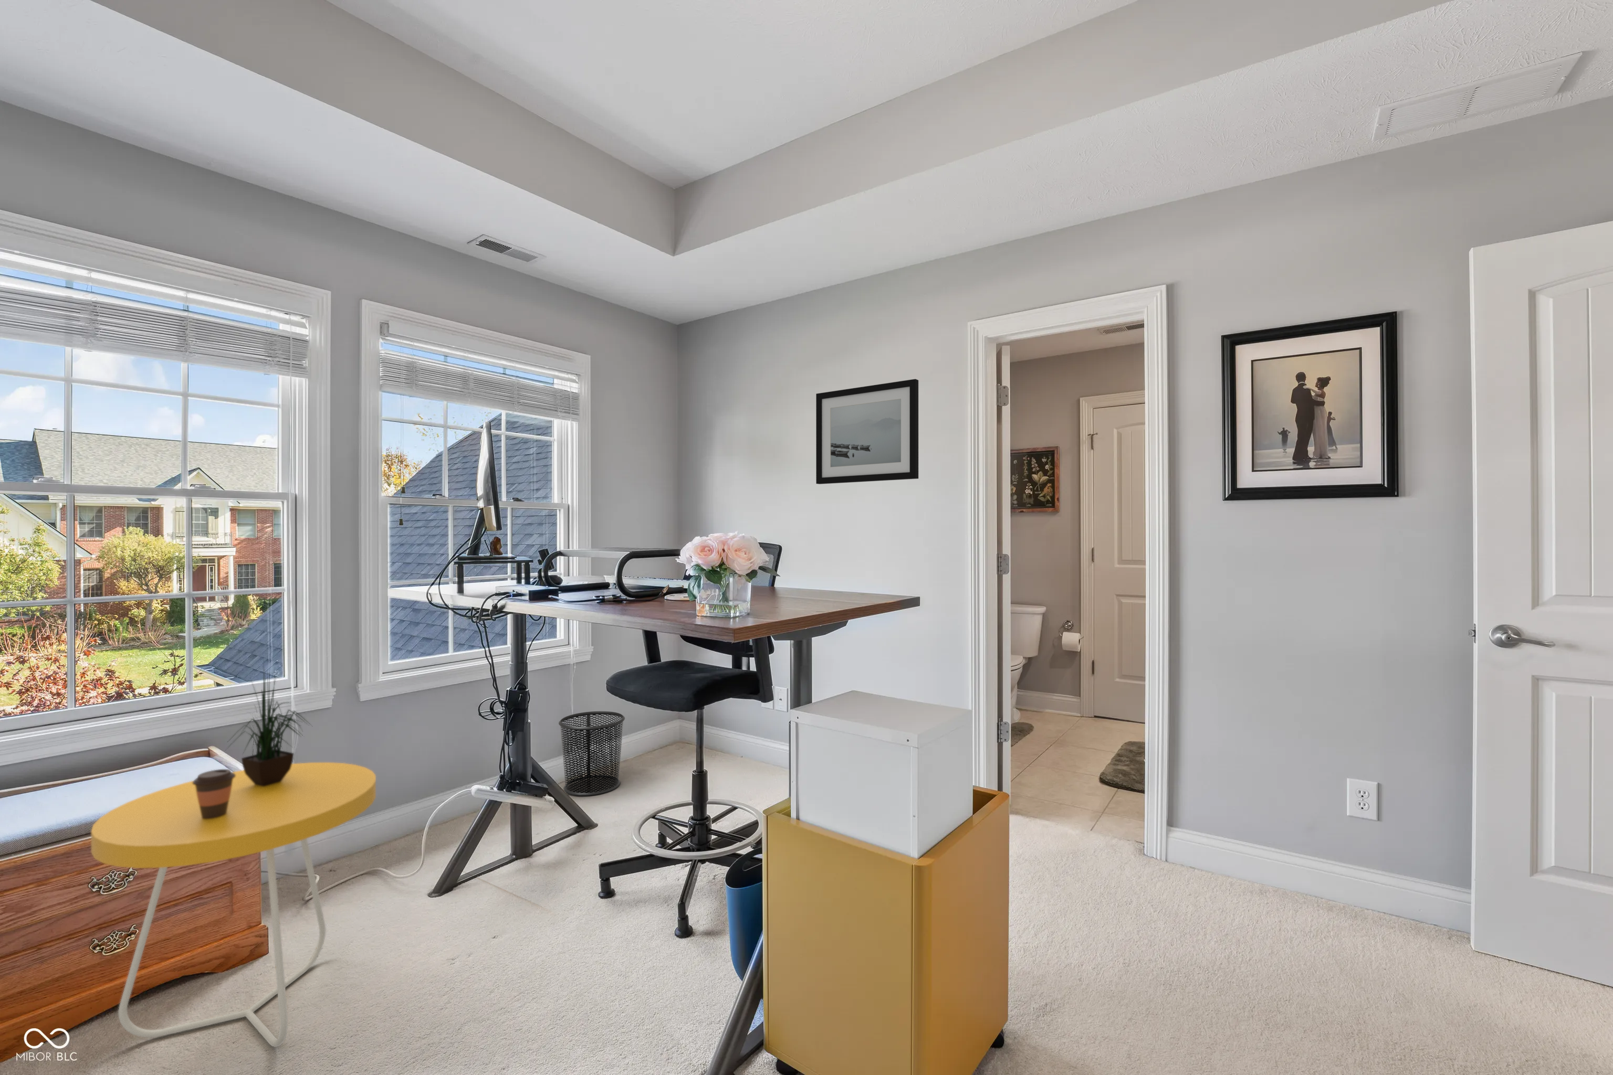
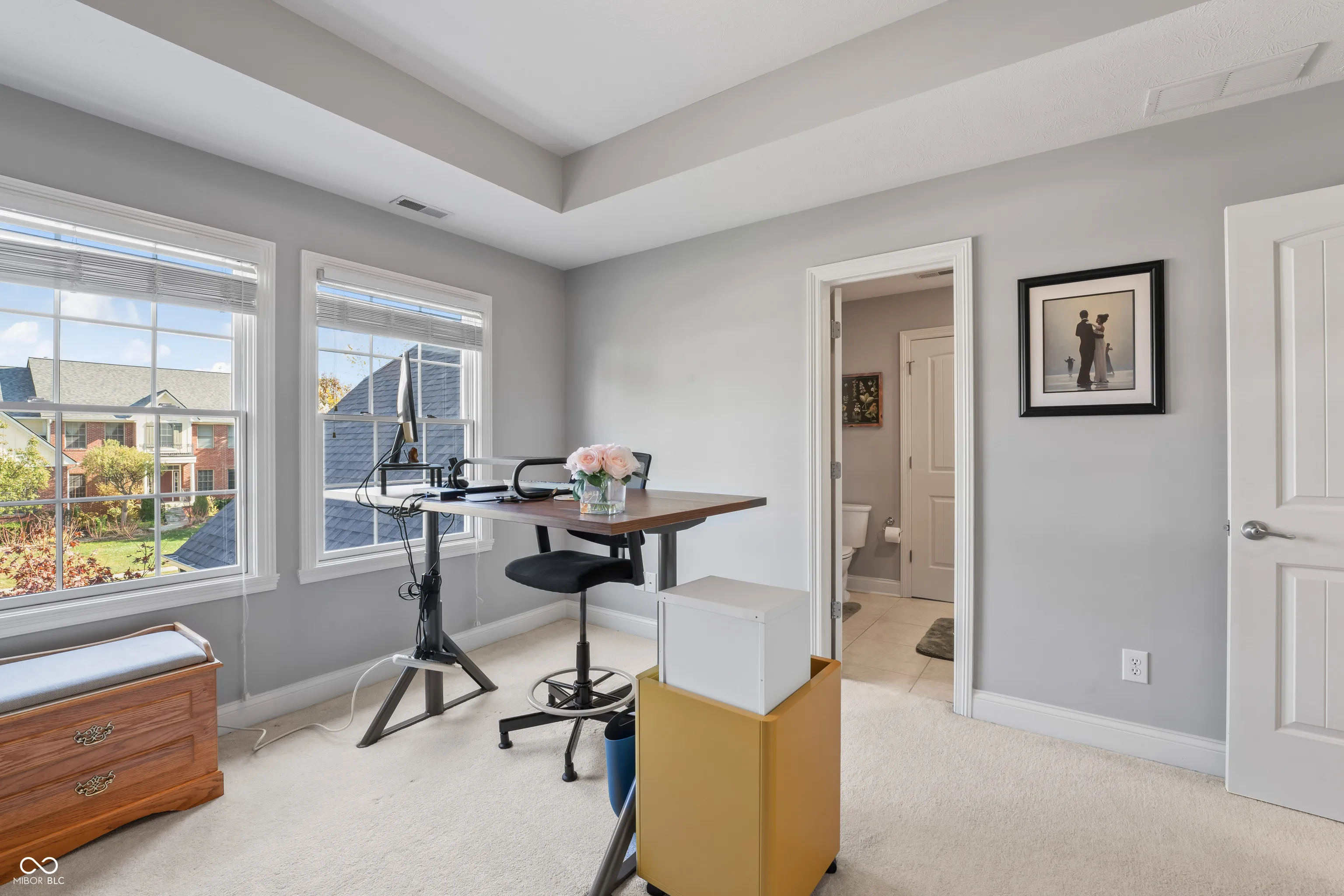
- coffee cup (214, 793)
- potted plant (272, 716)
- wall art (865, 434)
- waste bin (592, 752)
- side table (270, 907)
